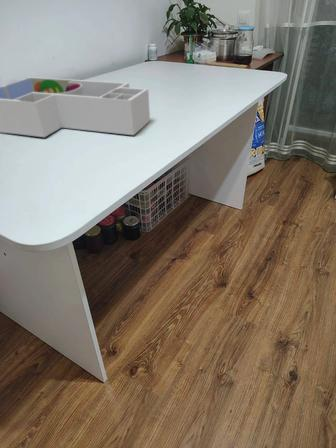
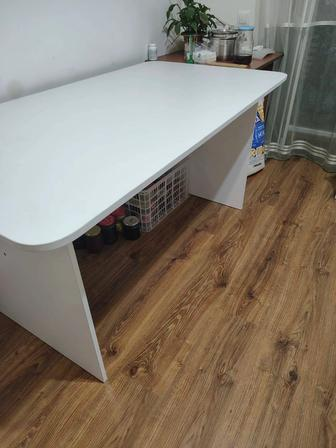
- desk organizer (68, 106)
